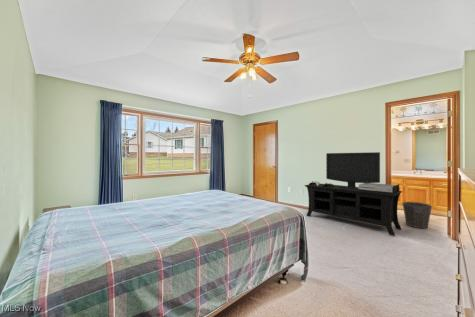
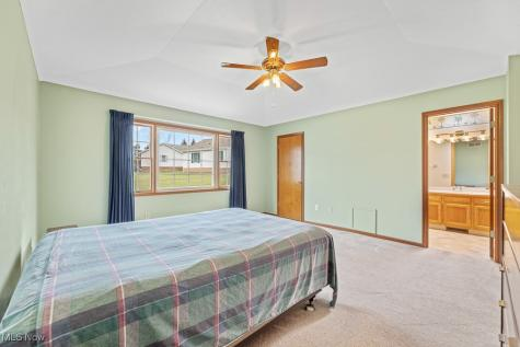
- media console (348, 187)
- waste bin (416, 214)
